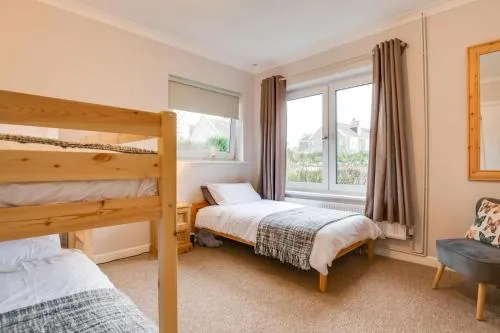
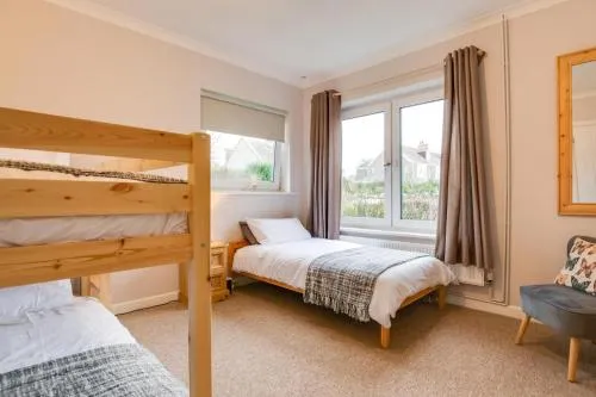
- boots (210, 233)
